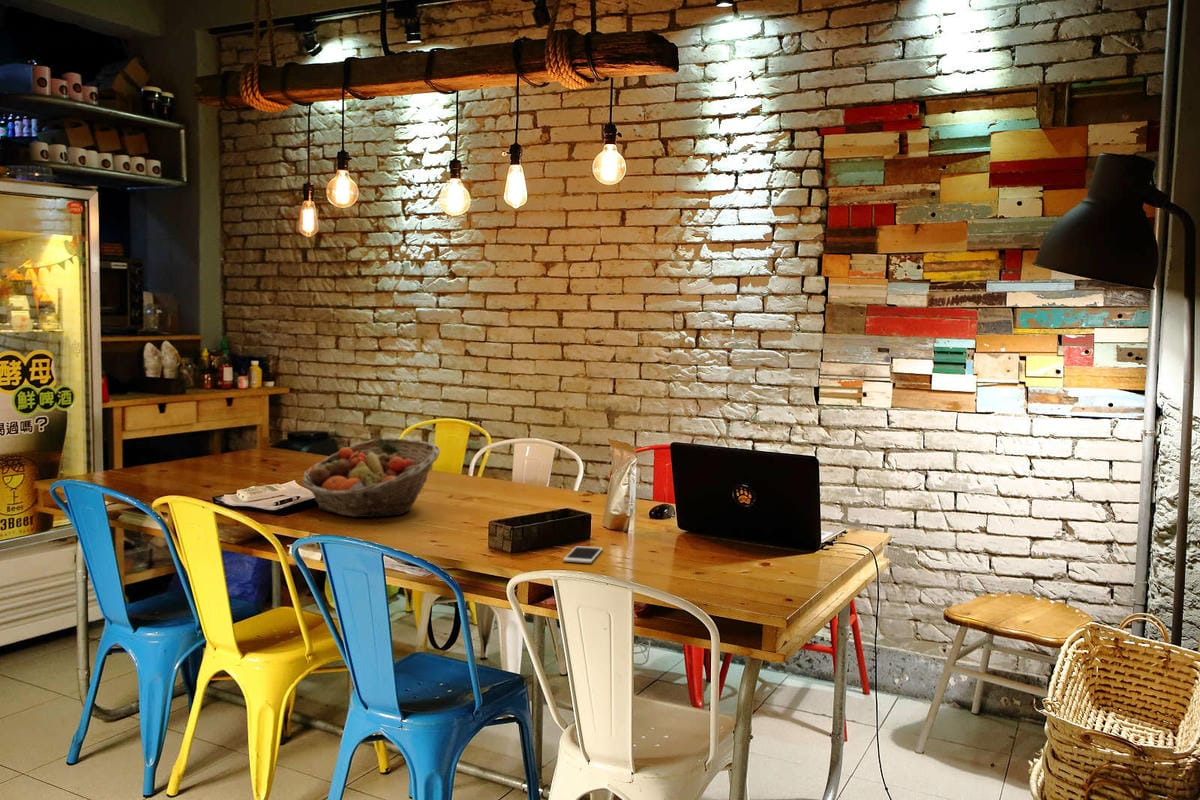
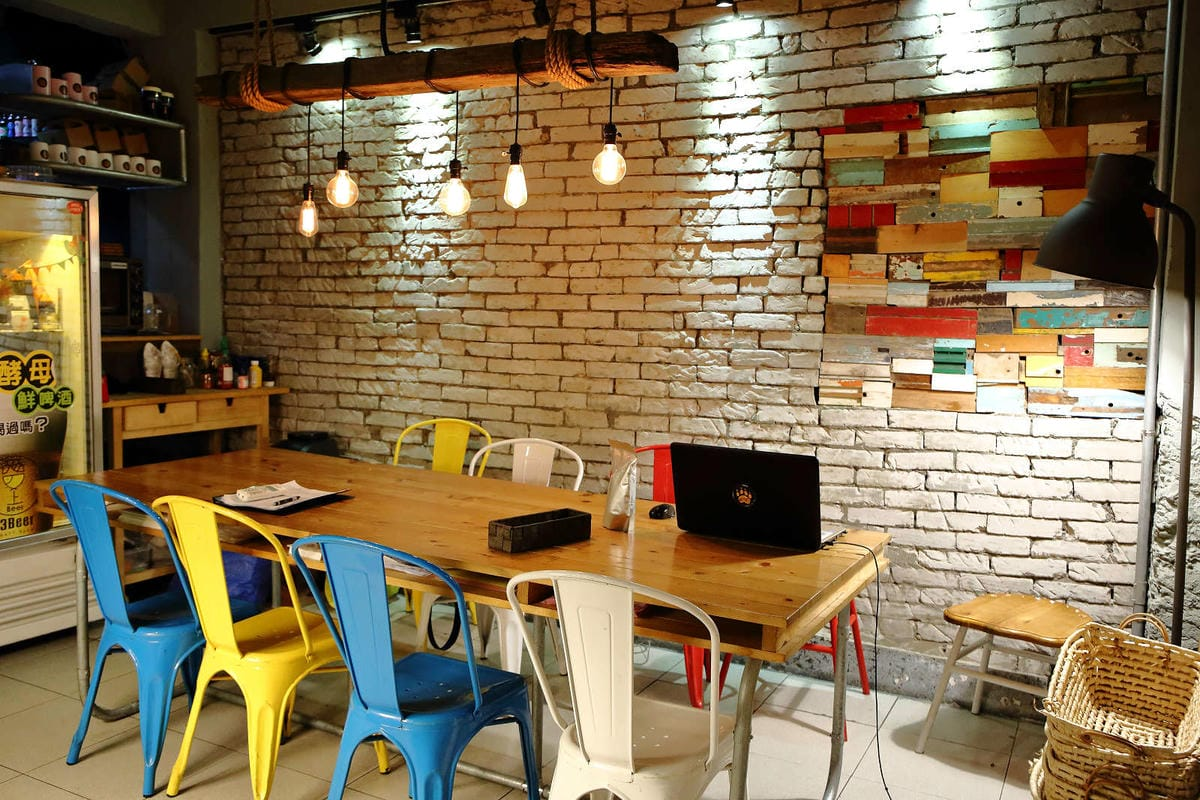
- fruit basket (371, 475)
- cell phone (583, 554)
